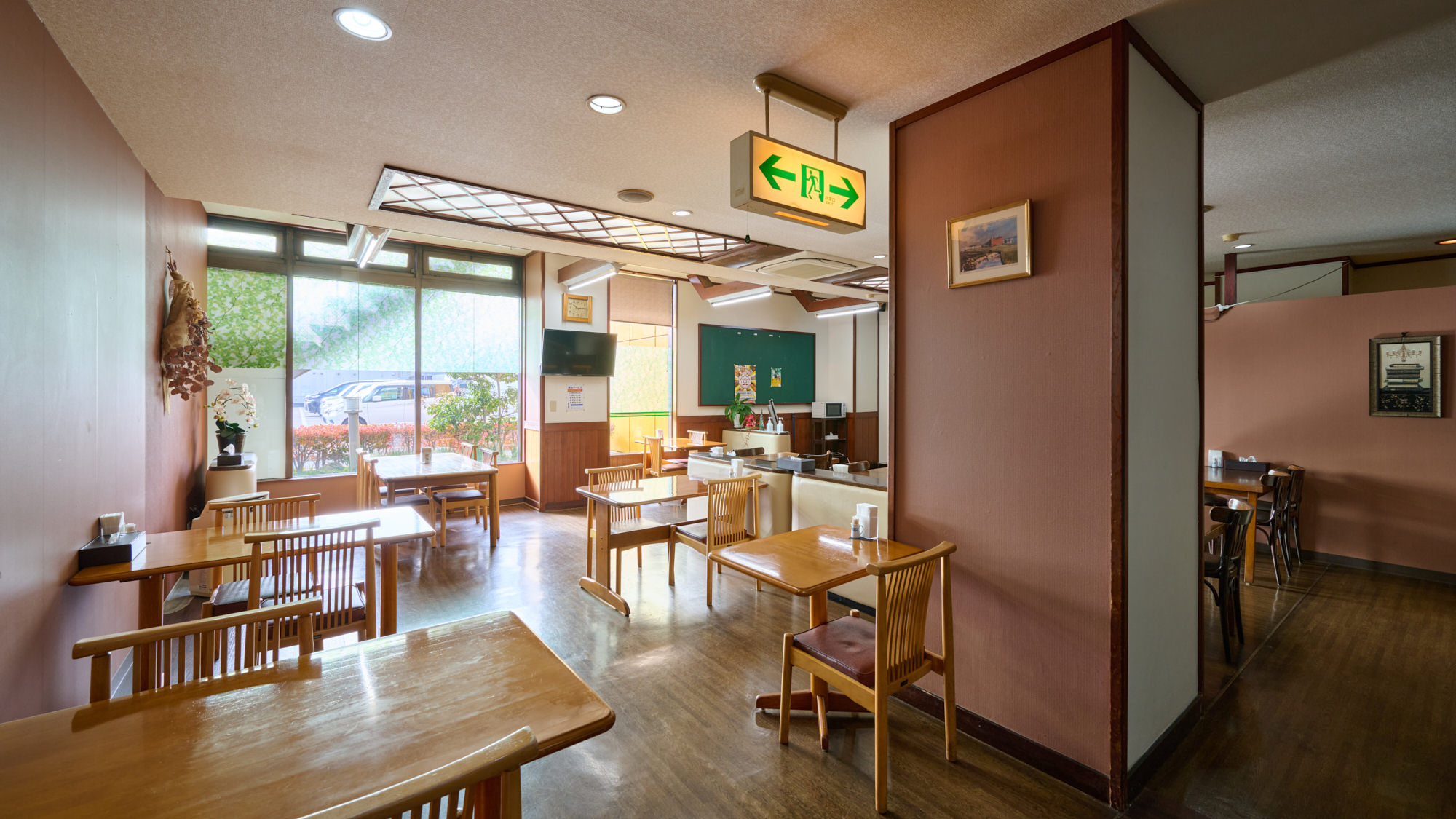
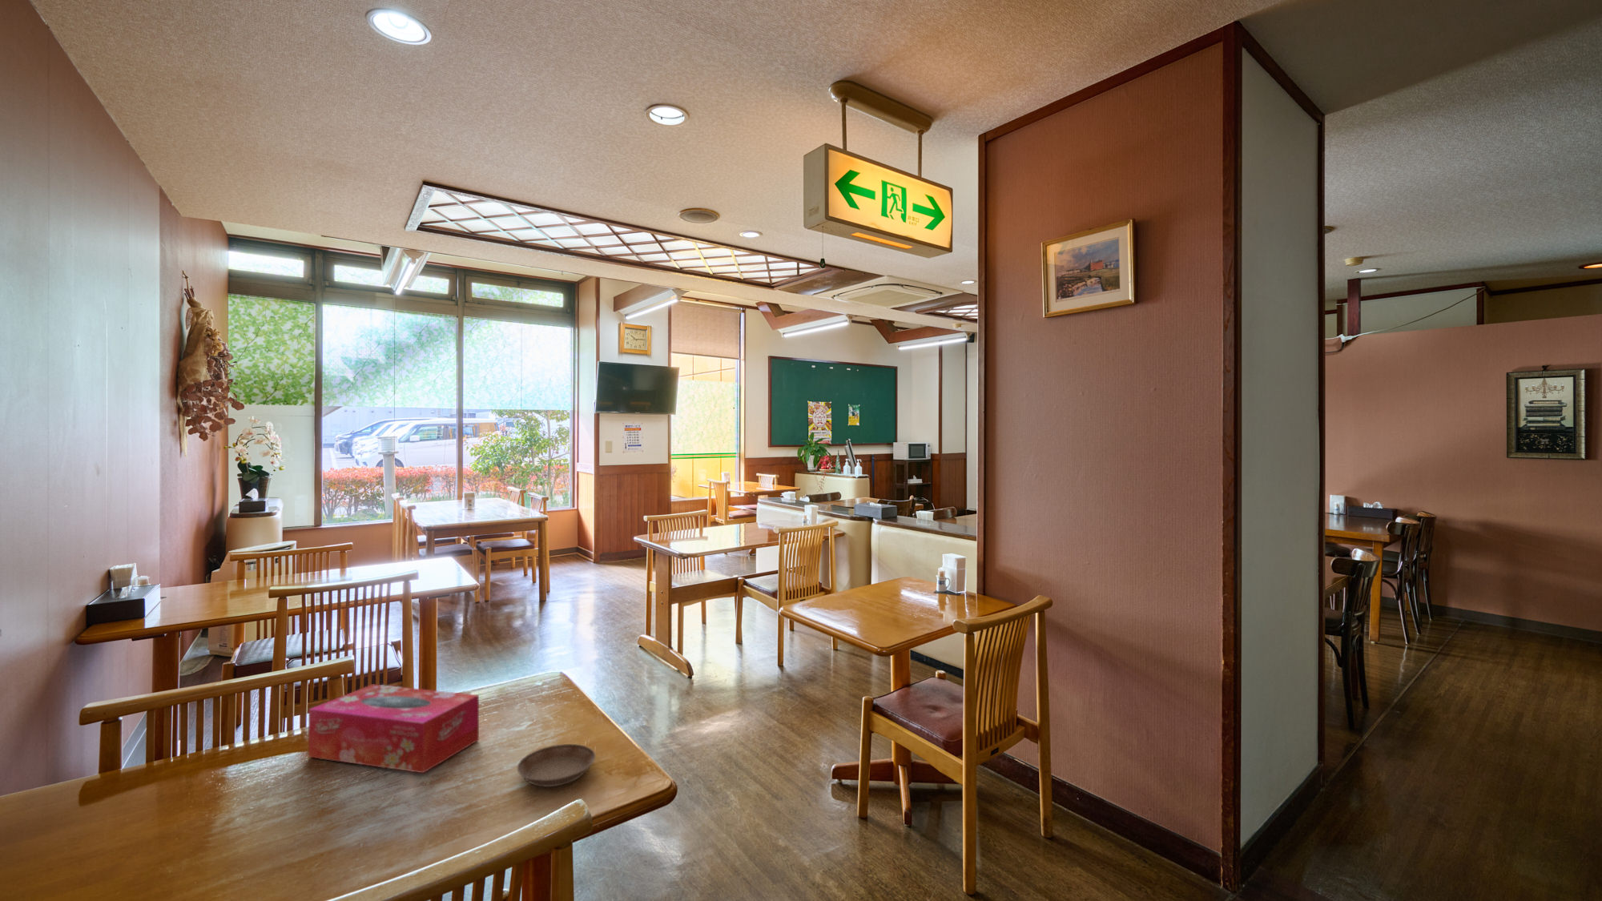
+ saucer (557, 767)
+ tissue box (396, 725)
